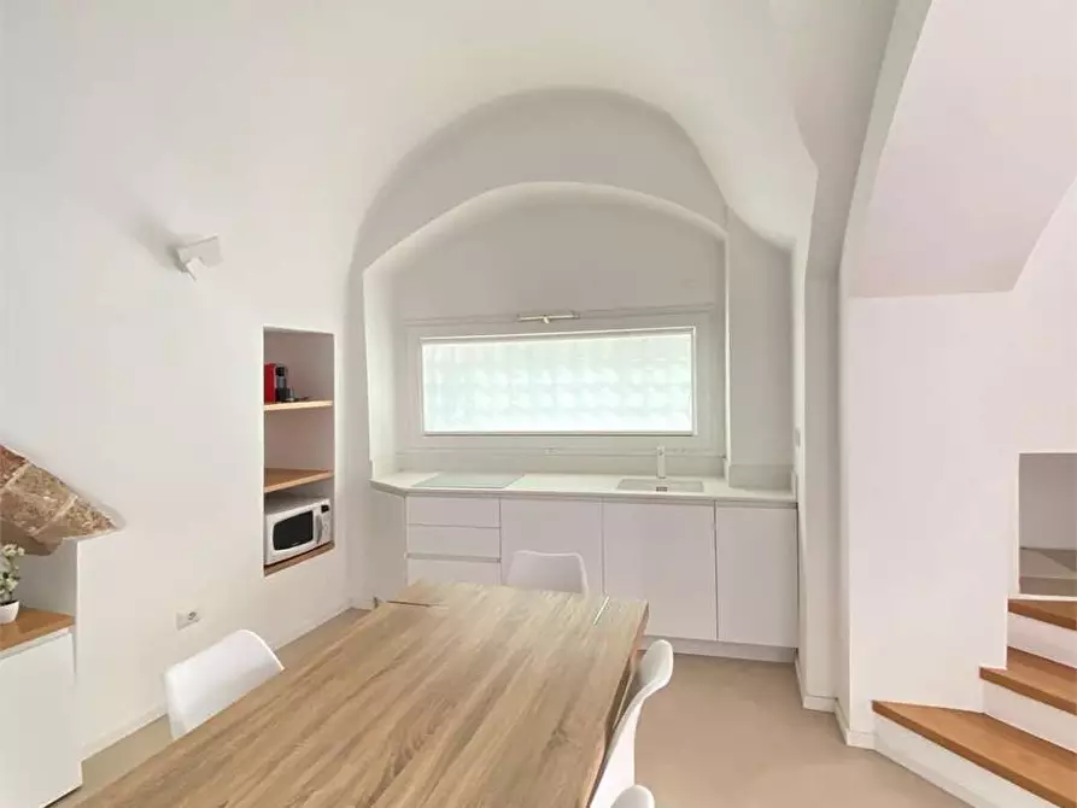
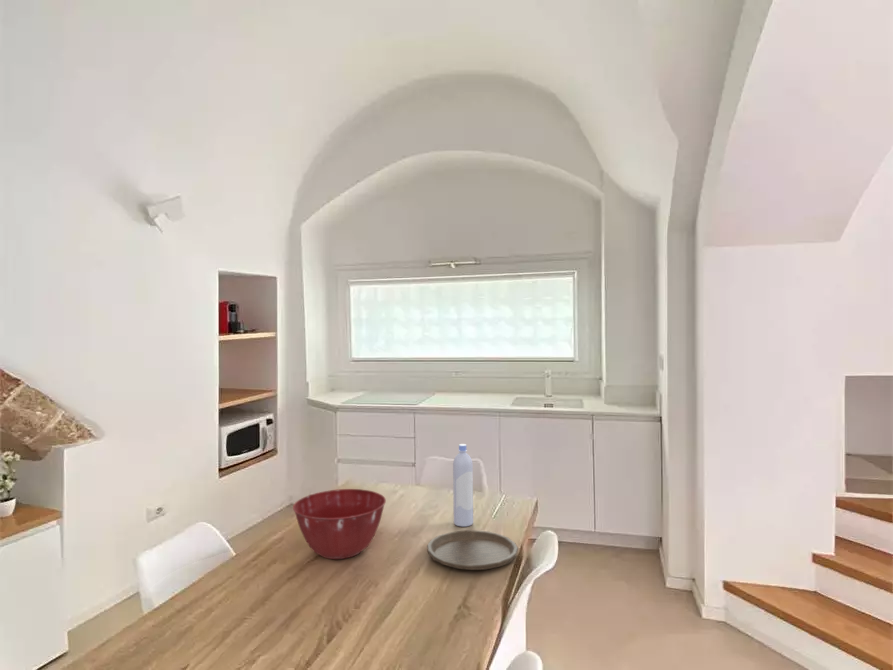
+ mixing bowl (340, 526)
+ plate (472, 549)
+ bottle (463, 484)
